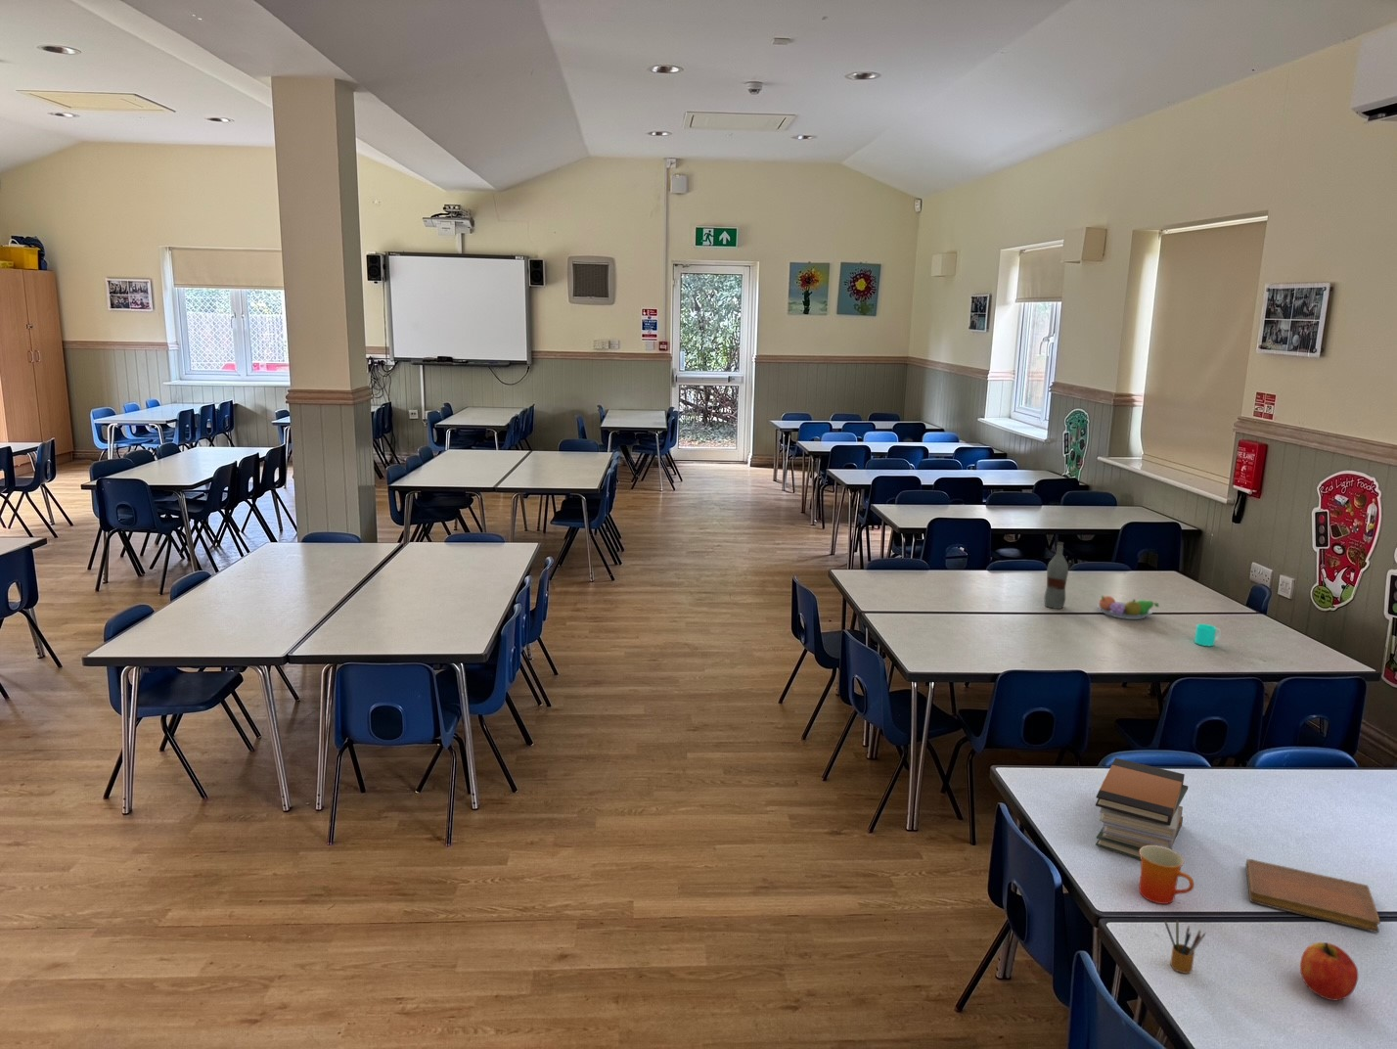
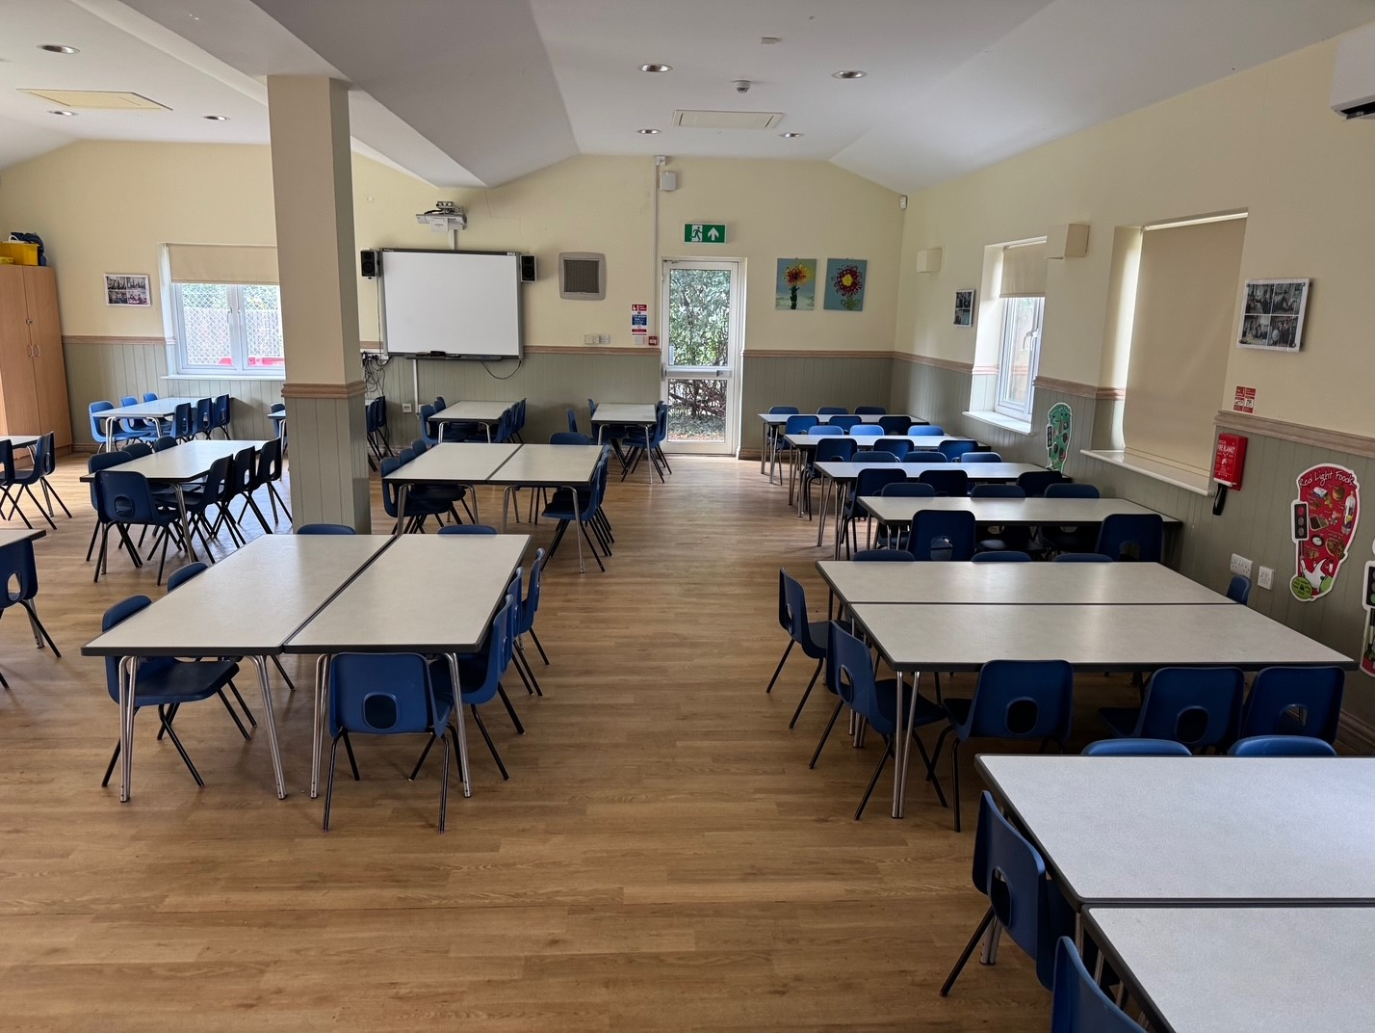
- fruit bowl (1126, 604)
- cup (1209, 634)
- pencil box (1182, 945)
- apple (1329, 969)
- mug (1165, 877)
- notebook (1309, 893)
- book stack (1139, 810)
- bottle (1057, 574)
